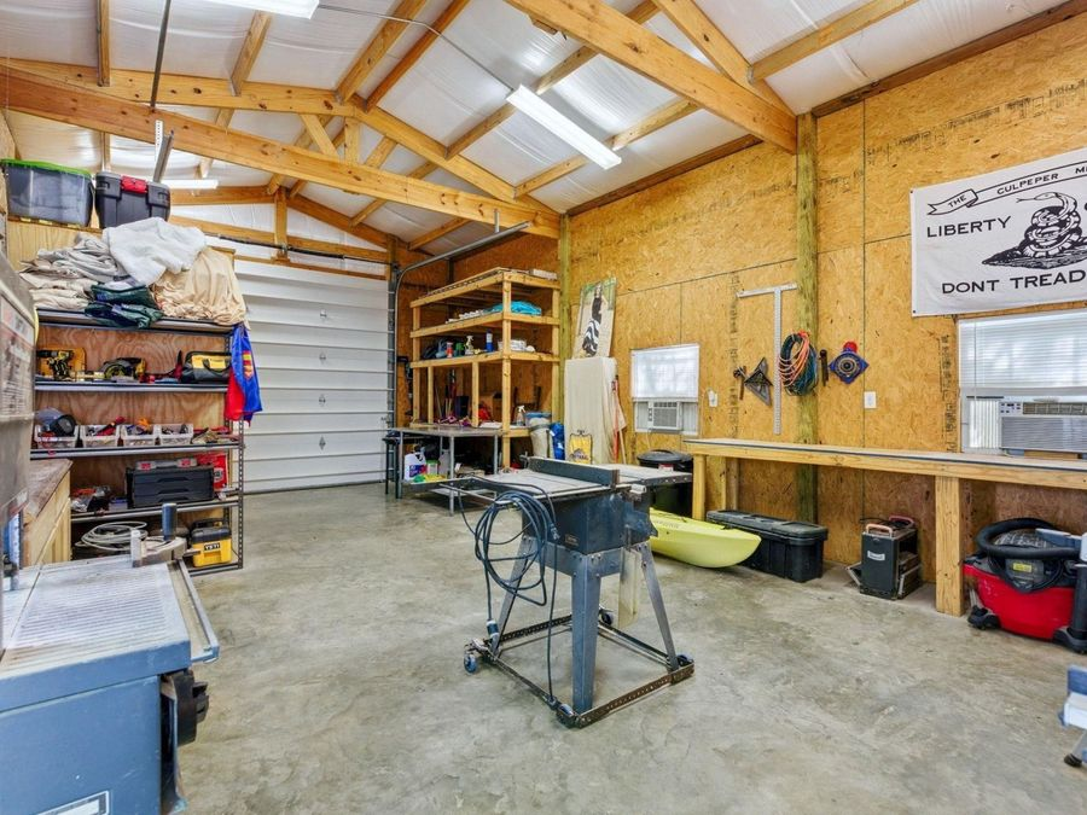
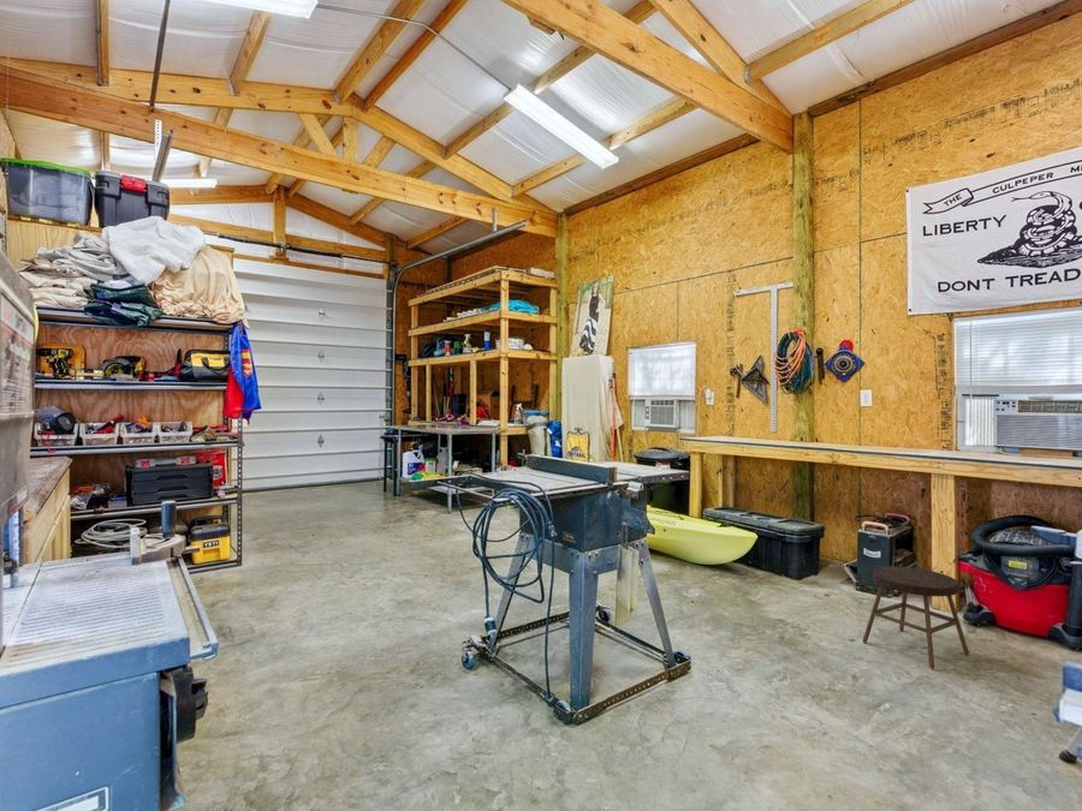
+ stool (914, 609)
